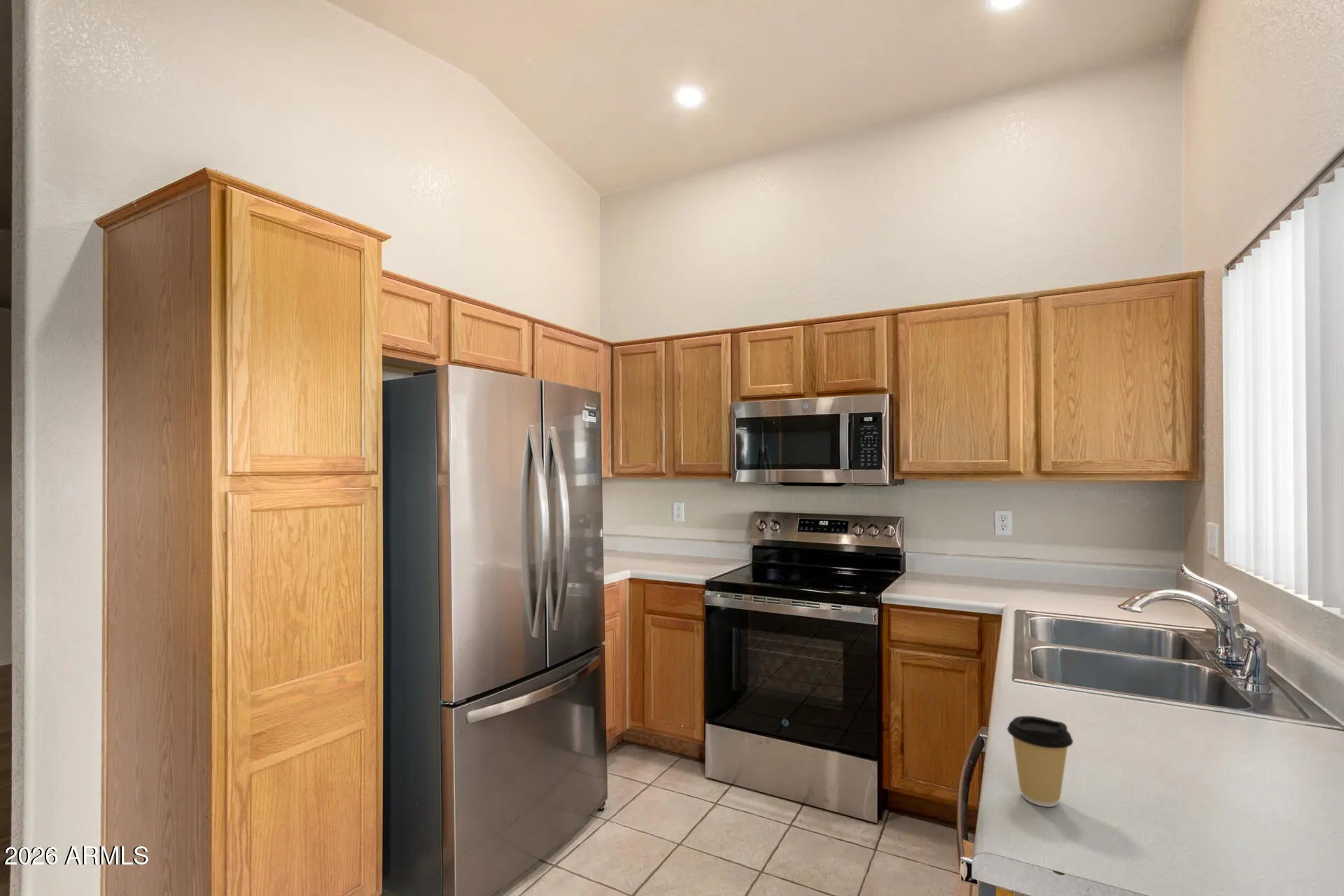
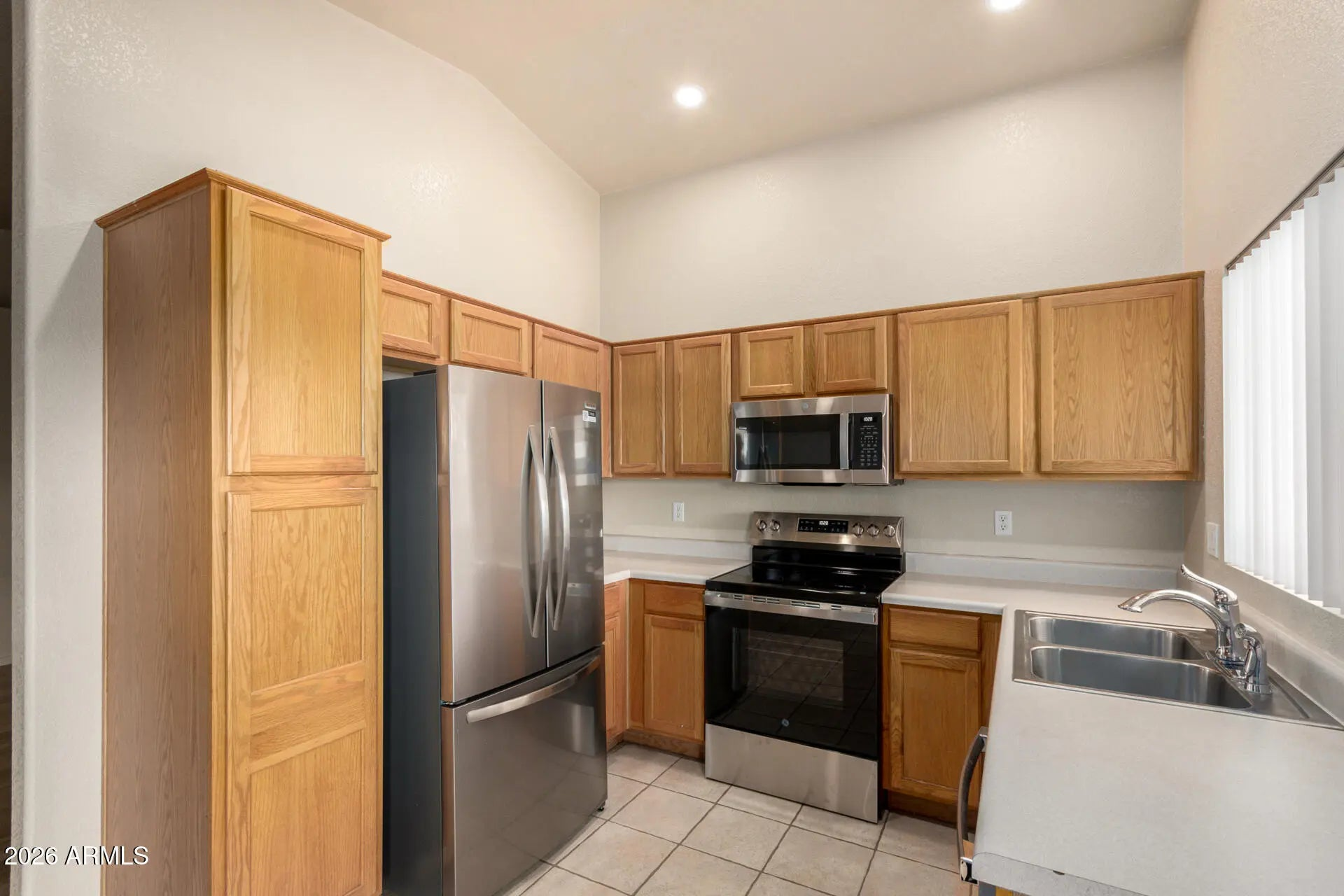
- coffee cup (1040, 760)
